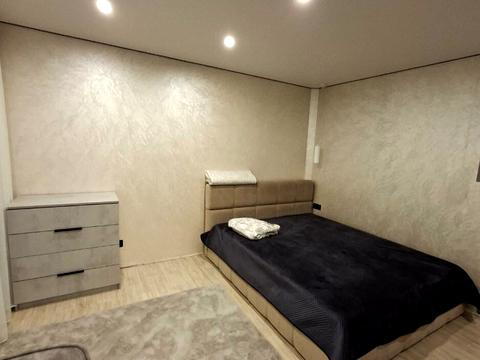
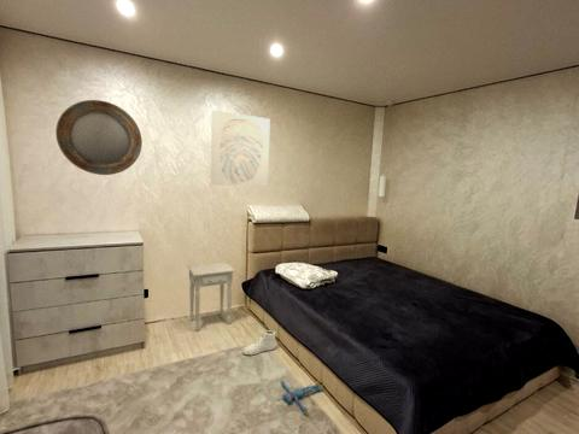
+ home mirror (101, 137)
+ nightstand (221, 295)
+ plush toy (303, 391)
+ sneaker (259, 340)
+ wall art (241, 151)
